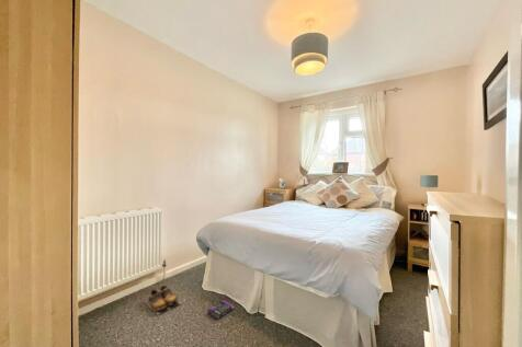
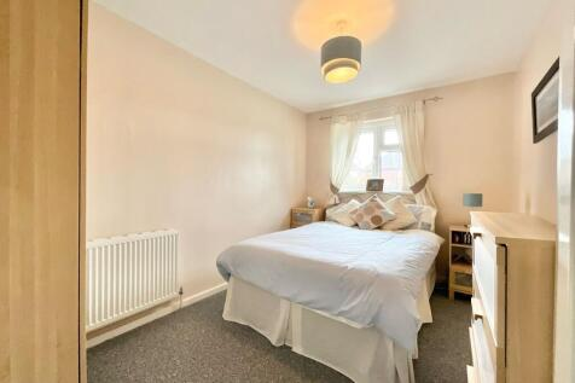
- box (220, 309)
- shoes (162, 297)
